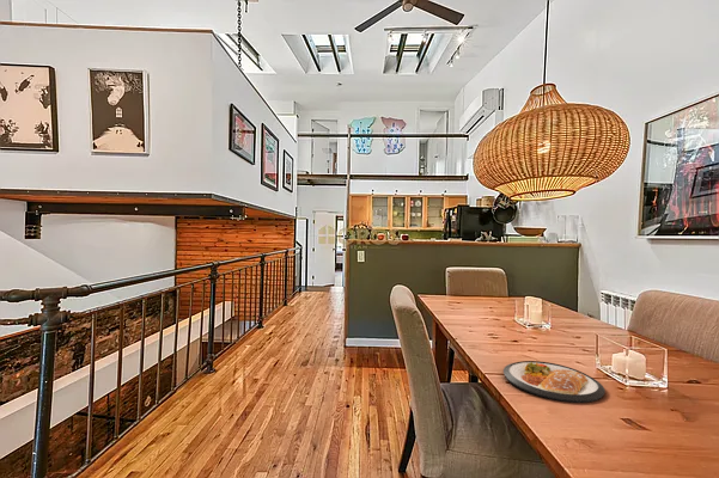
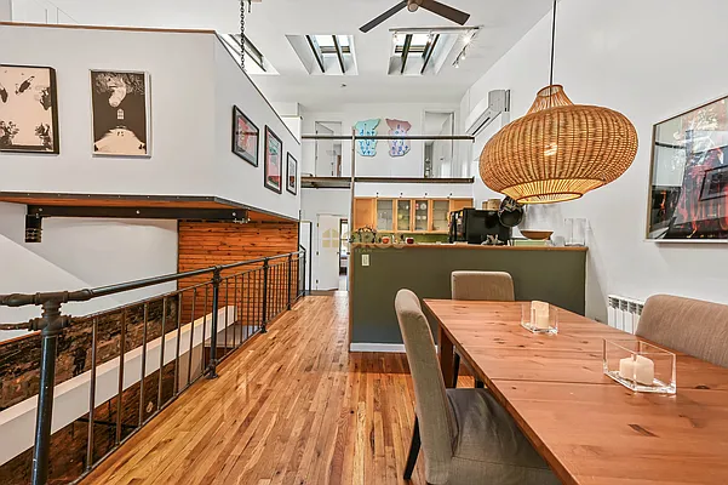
- dish (550, 376)
